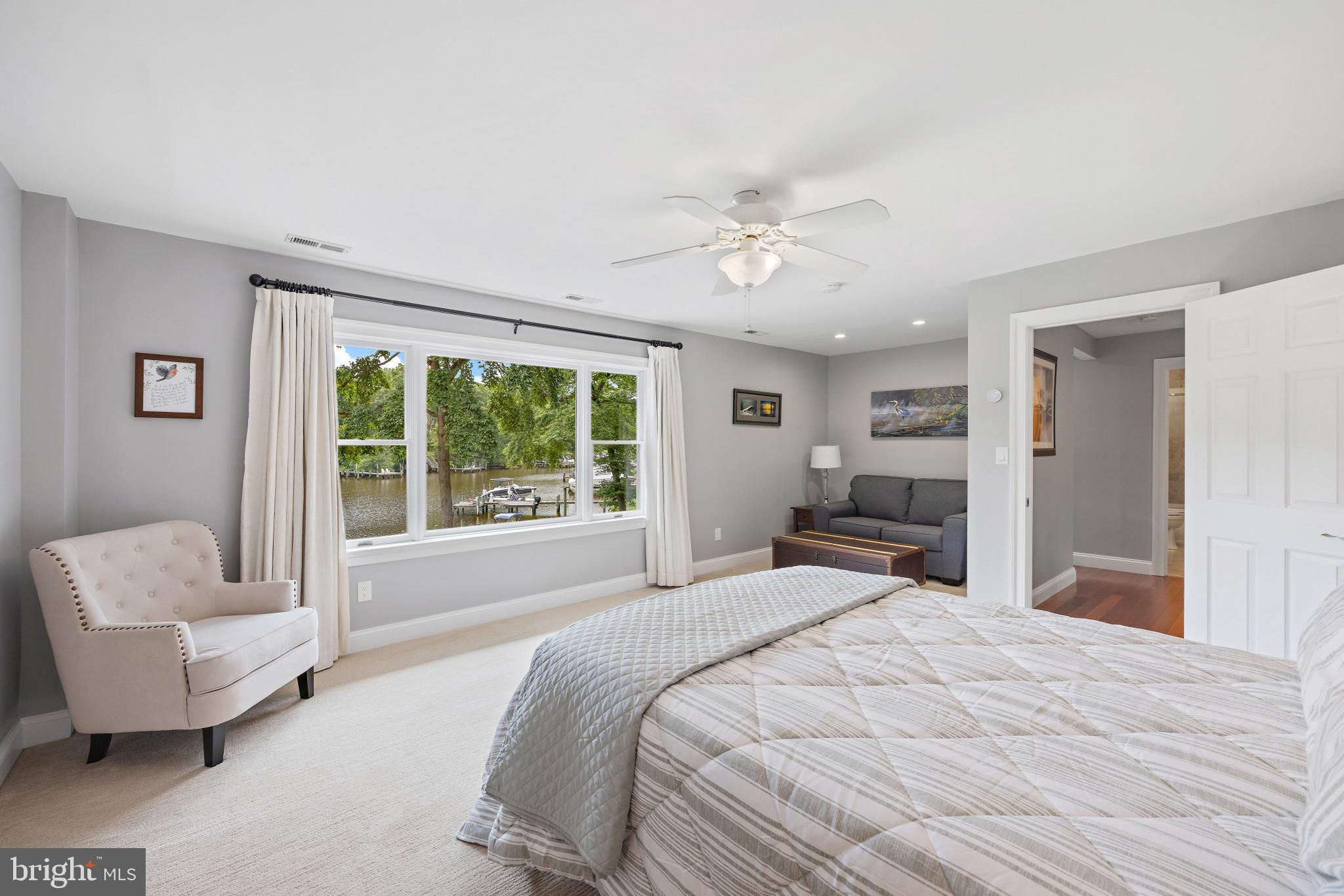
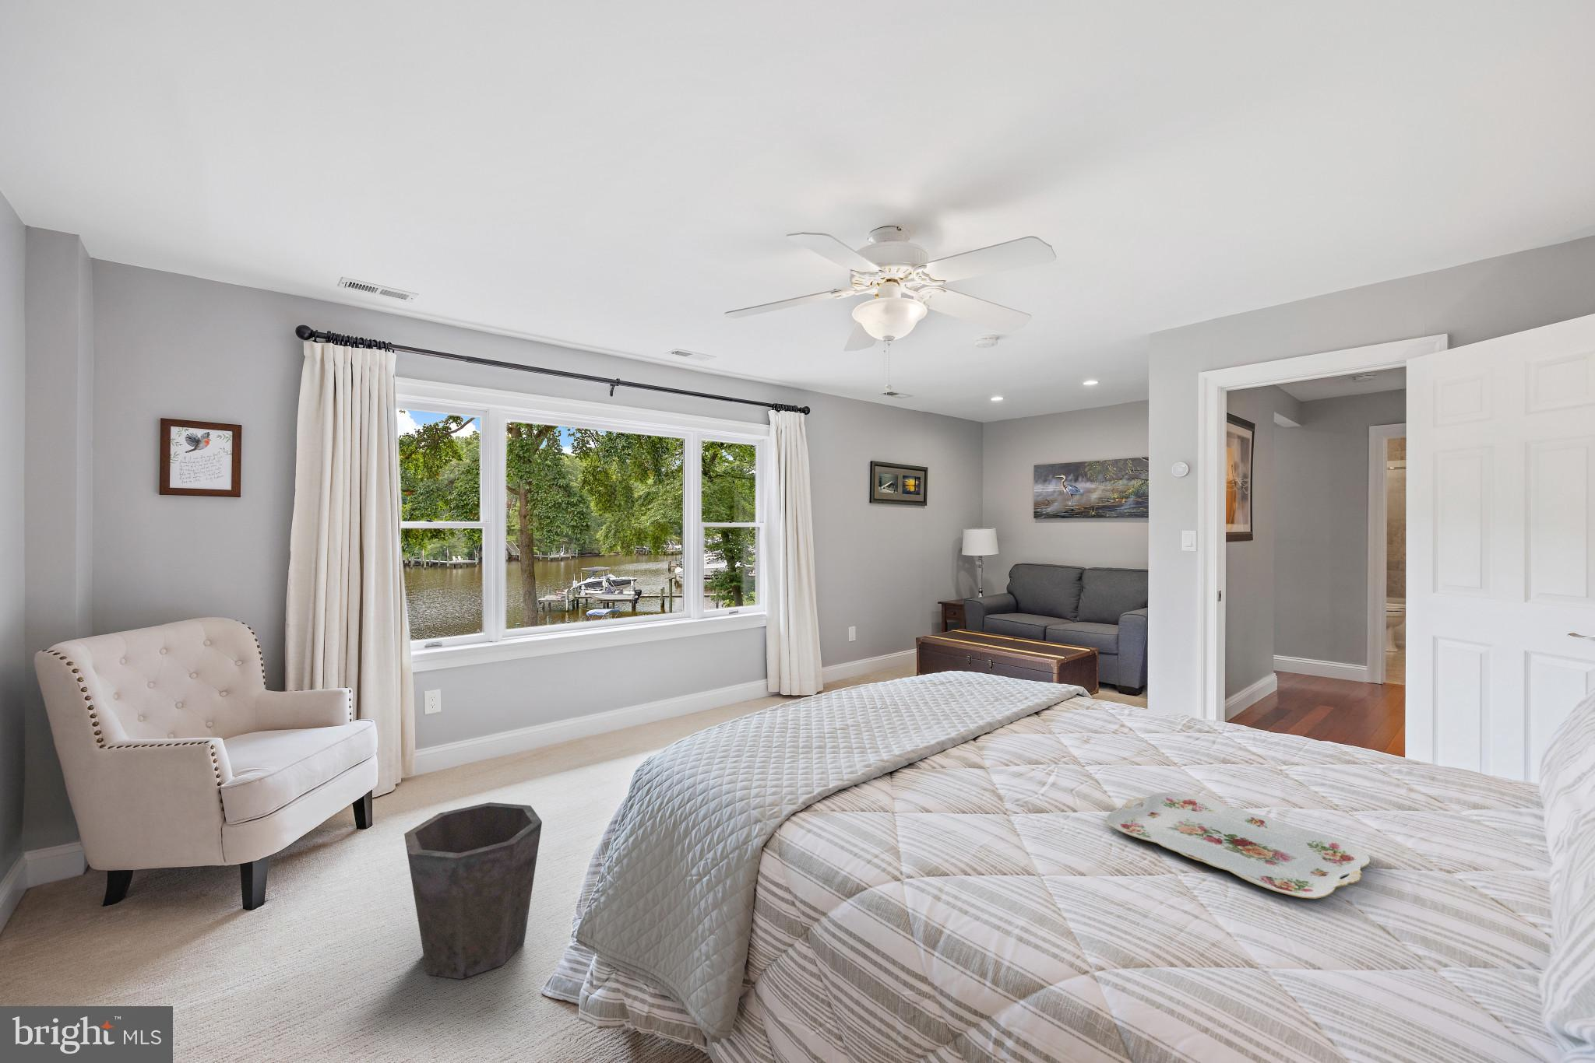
+ waste bin (475, 887)
+ serving tray (1229, 838)
